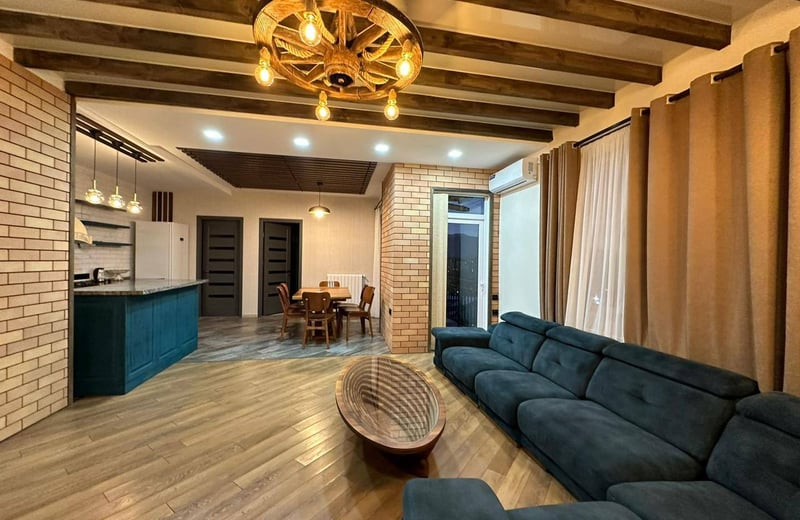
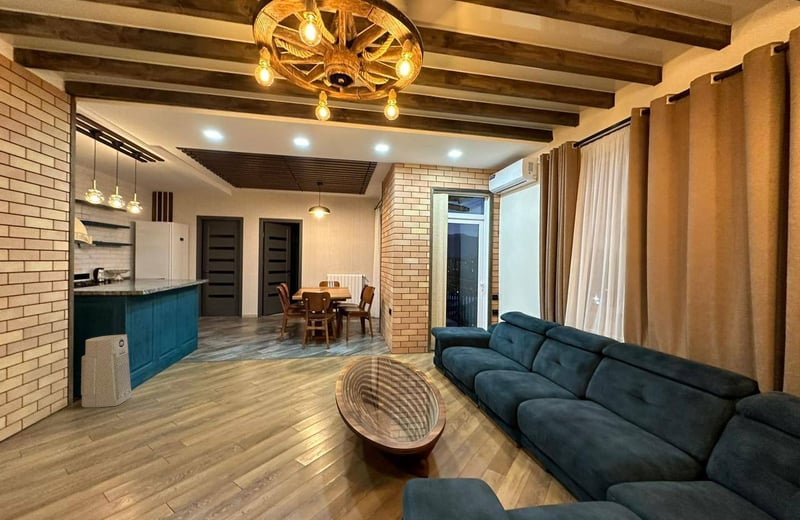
+ air purifier (106, 369)
